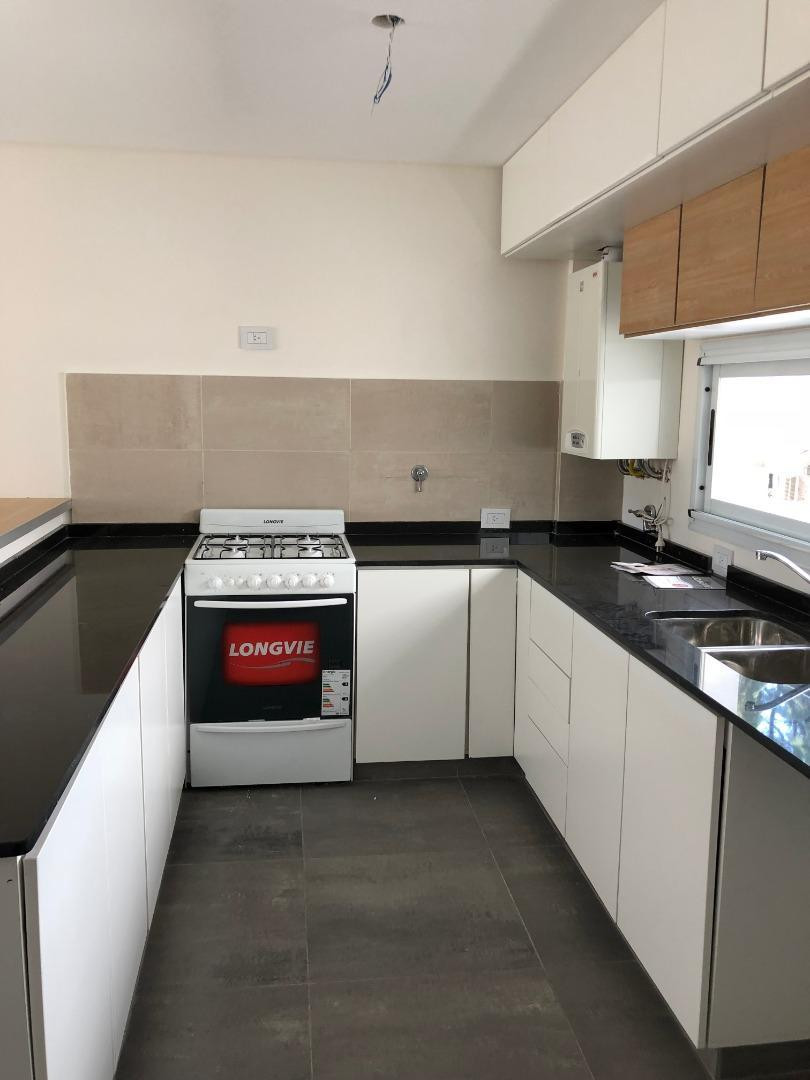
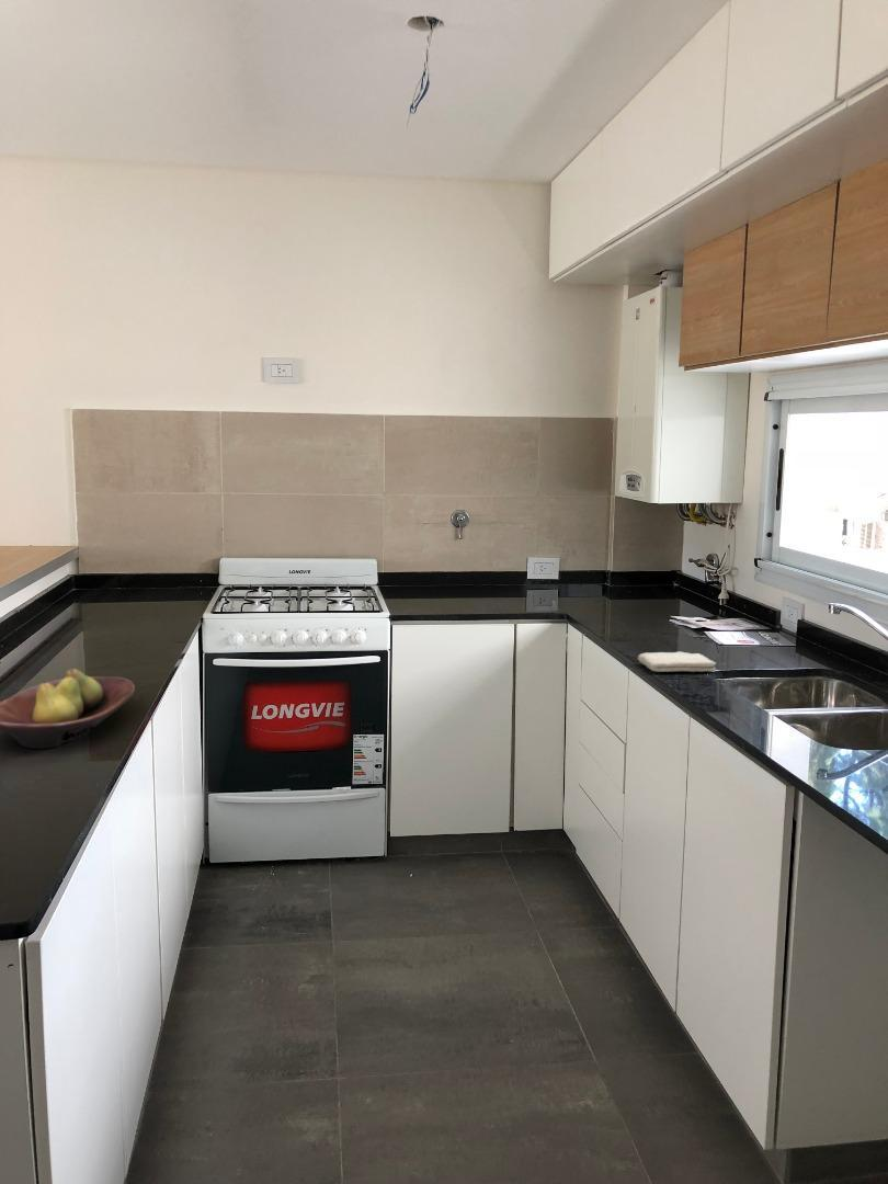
+ fruit bowl (64, 702)
+ washcloth (676, 661)
